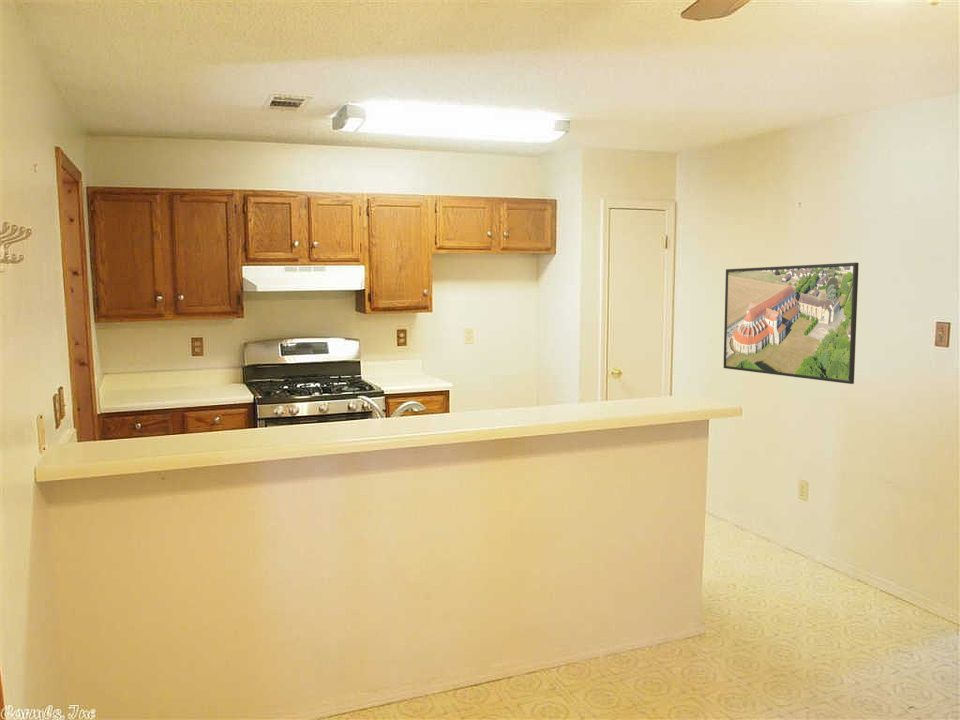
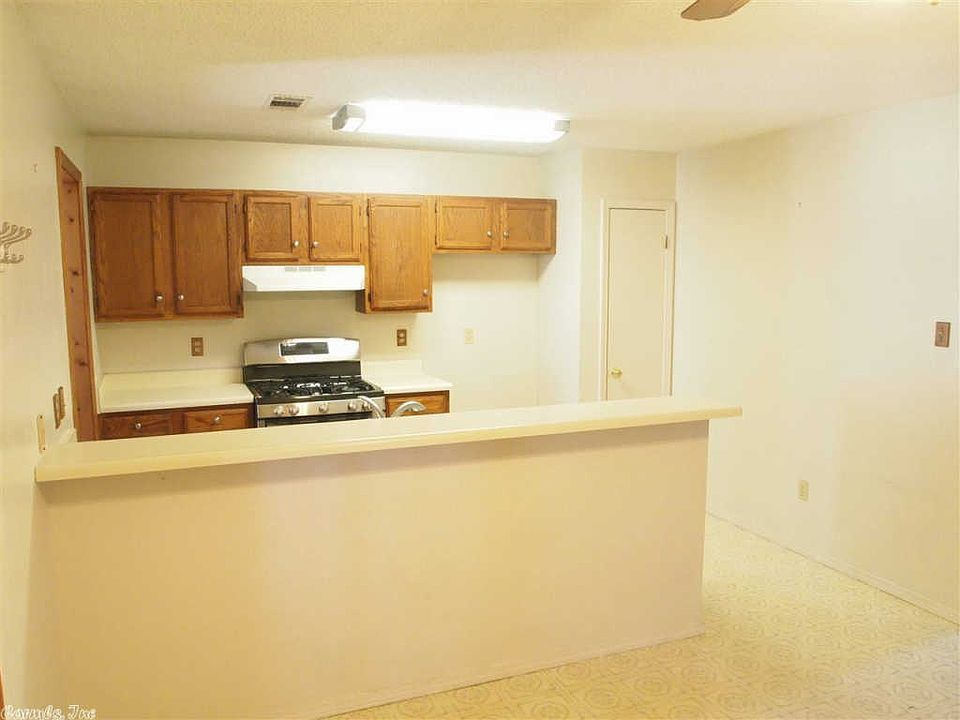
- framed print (783, 321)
